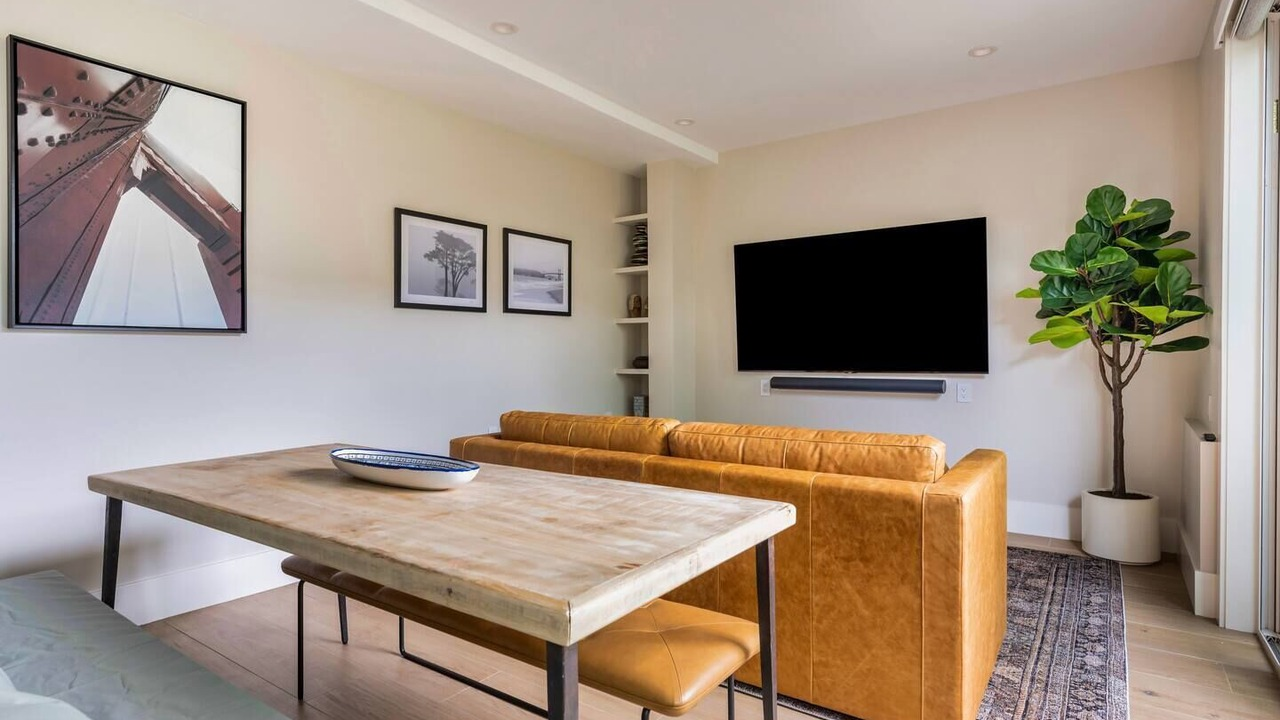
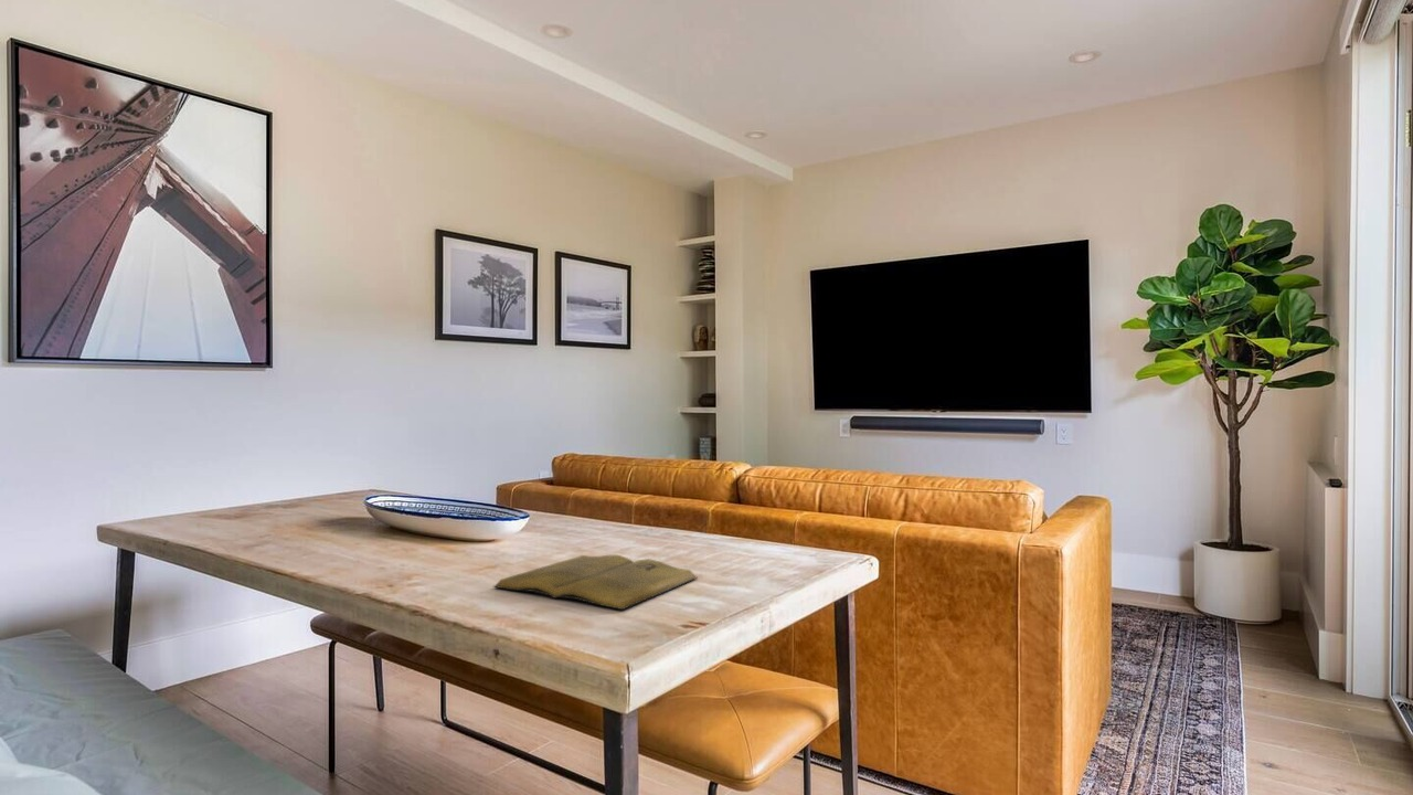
+ book (597, 575)
